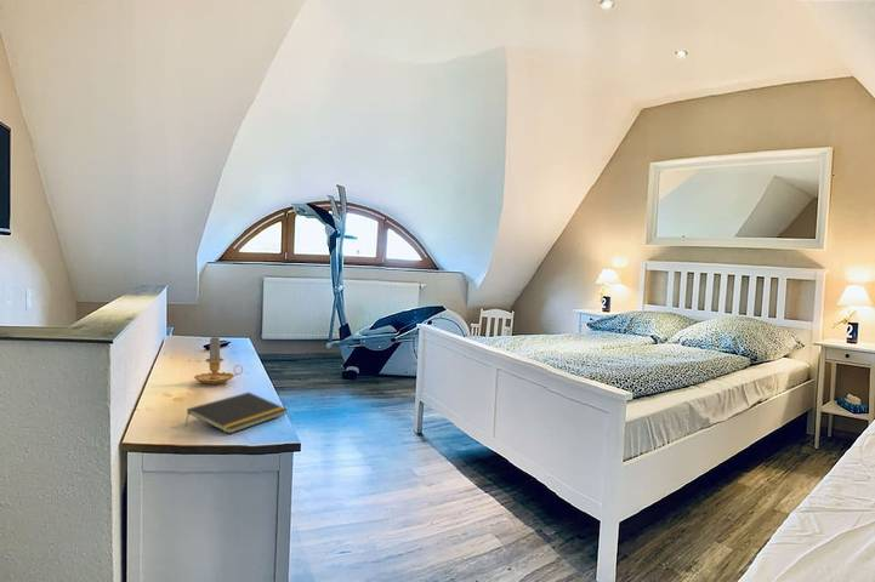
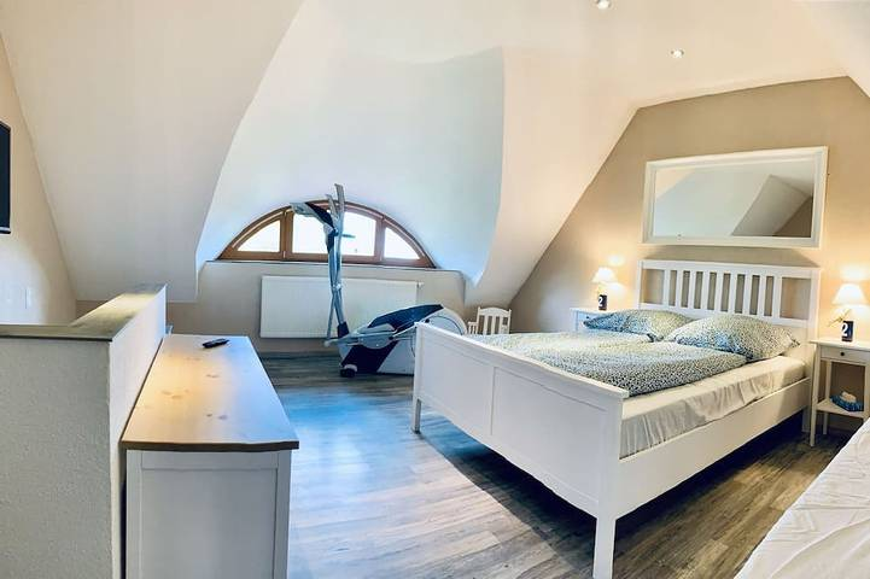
- candle (218, 358)
- notepad (239, 411)
